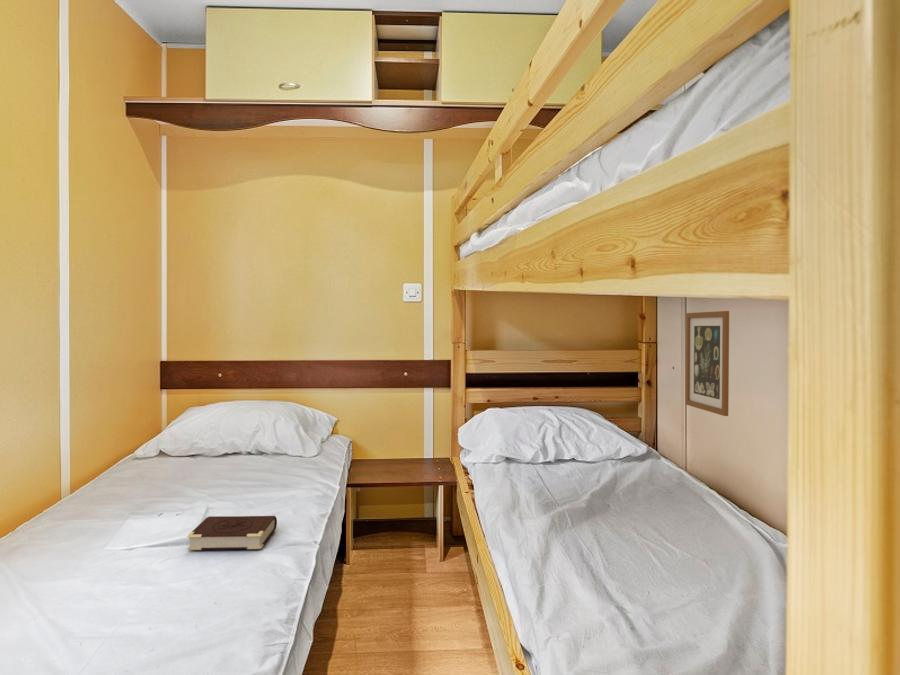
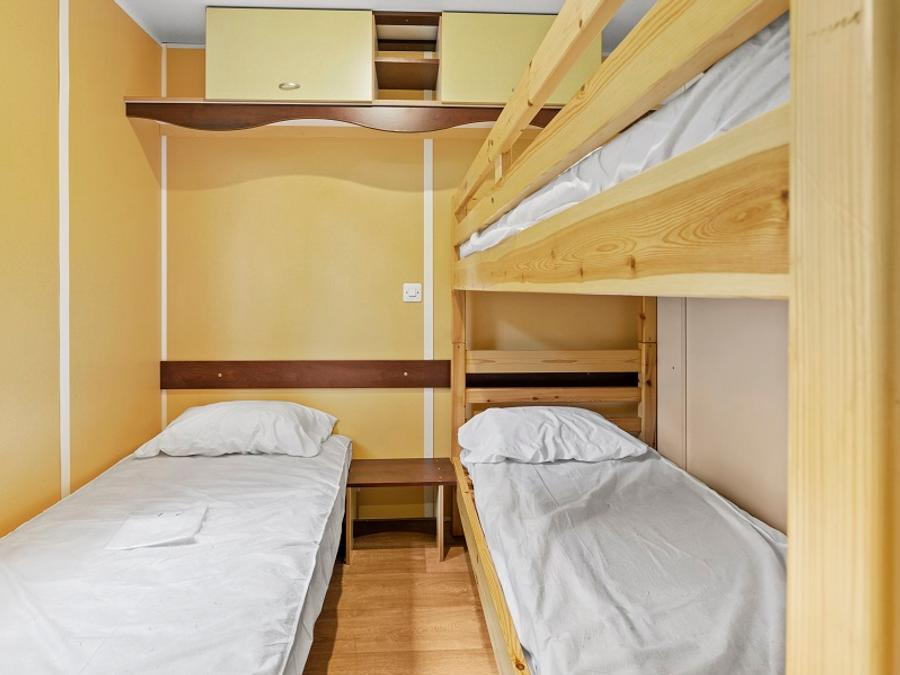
- wall art (705, 361)
- book (234, 531)
